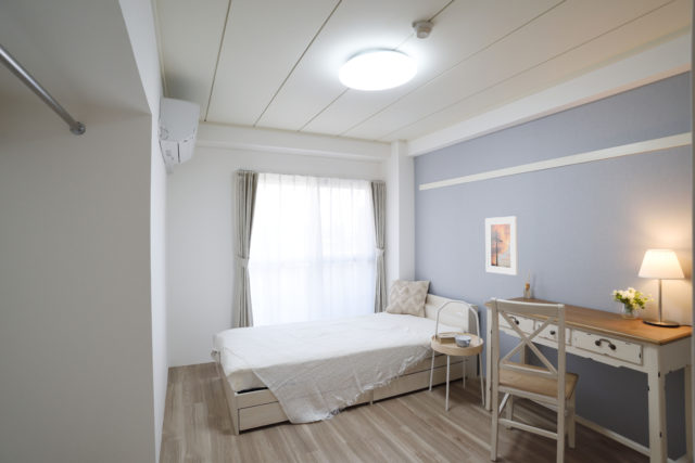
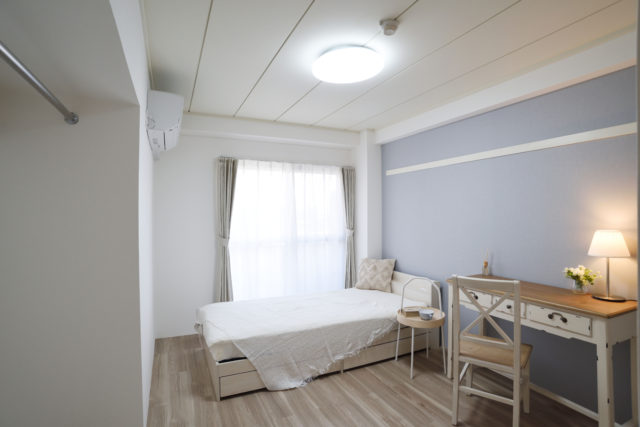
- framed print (501, 245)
